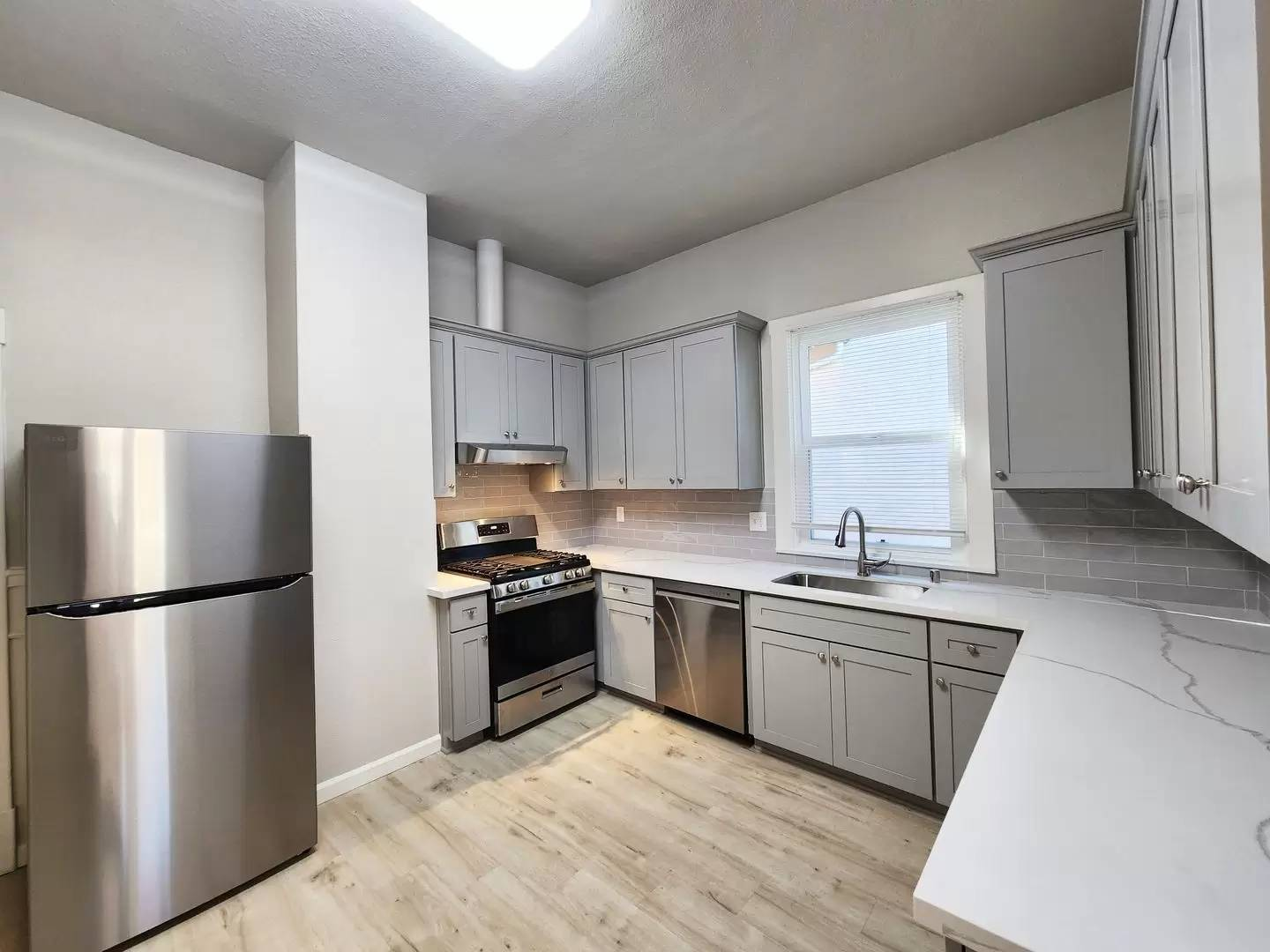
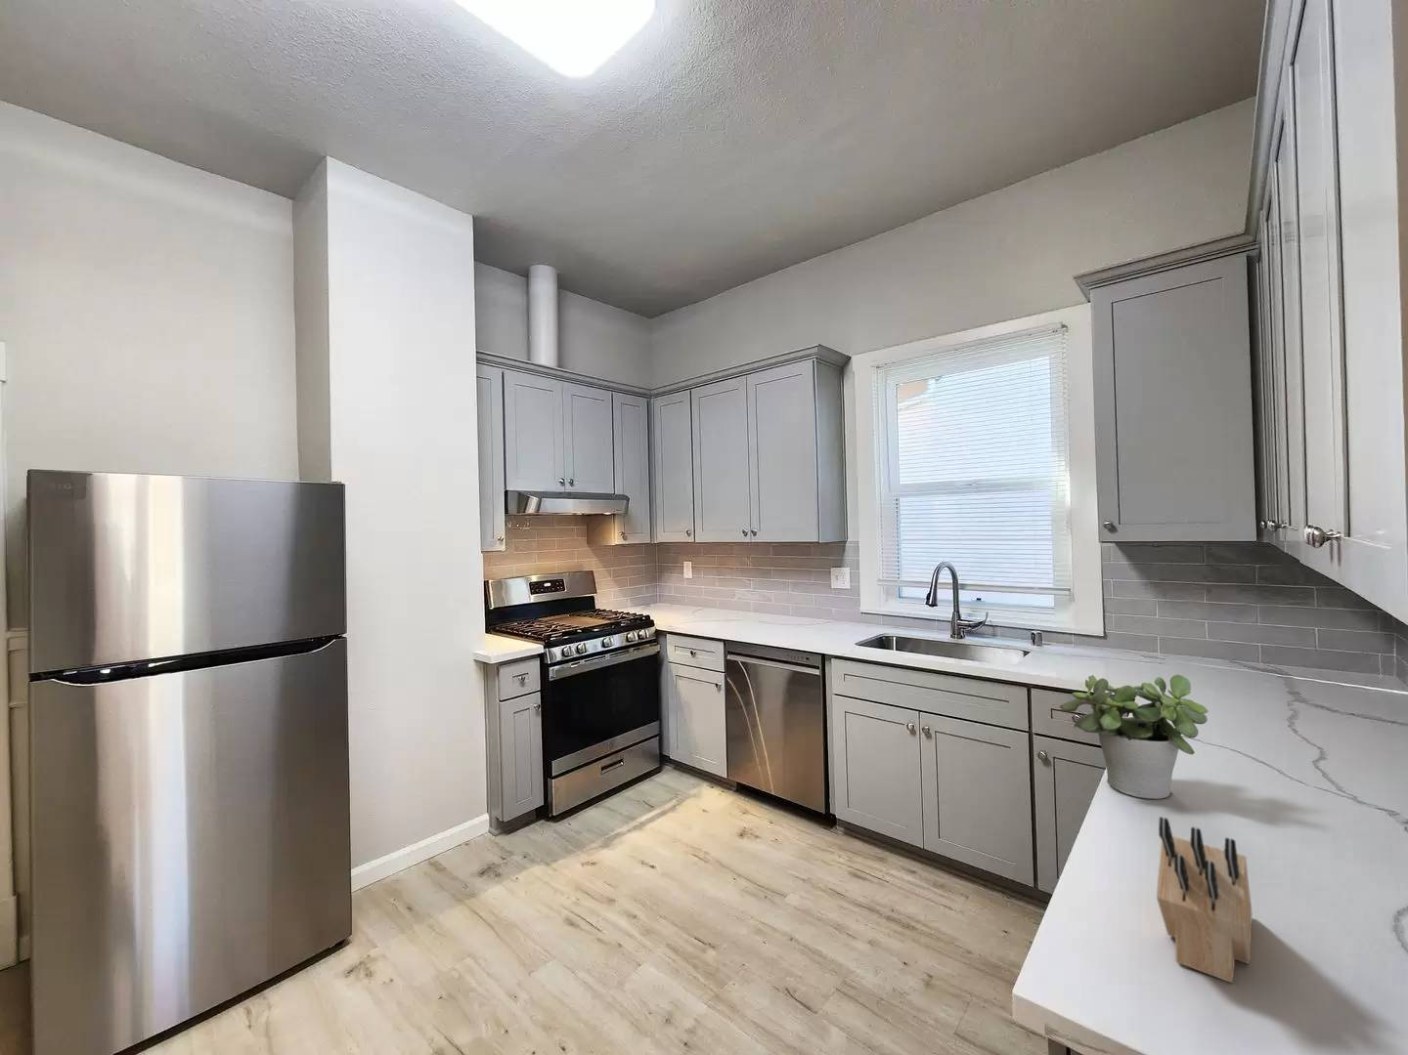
+ potted plant (1137, 735)
+ knife block (1205, 873)
